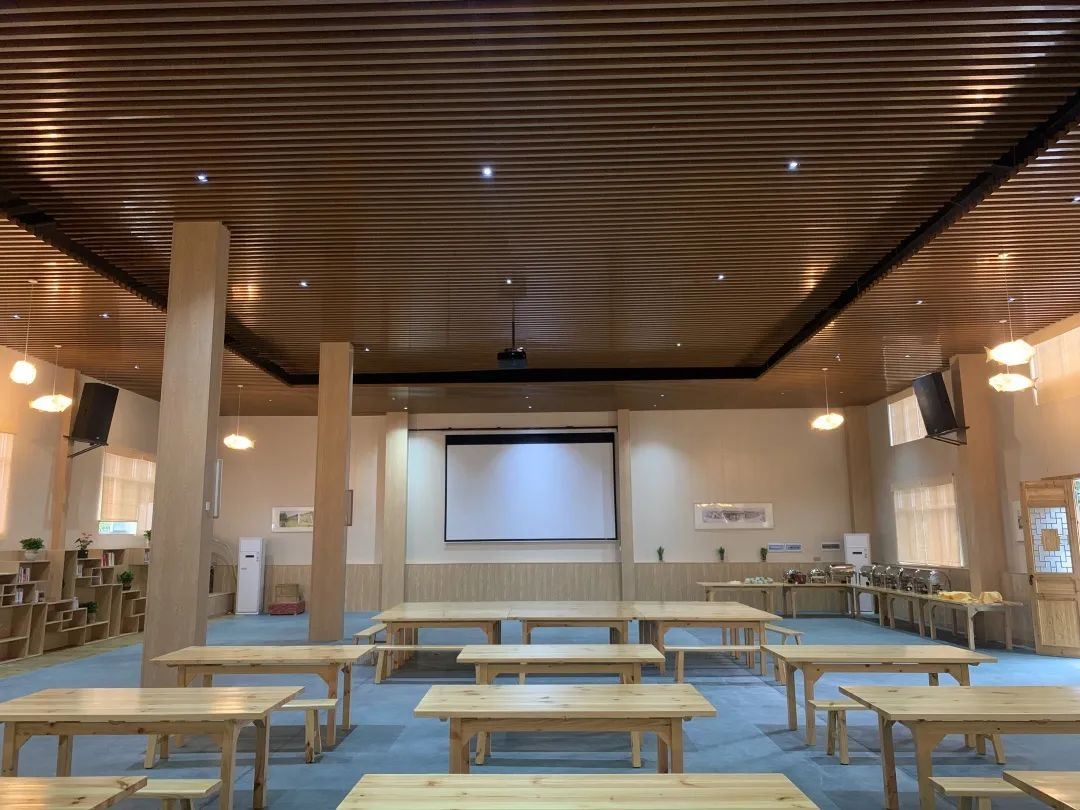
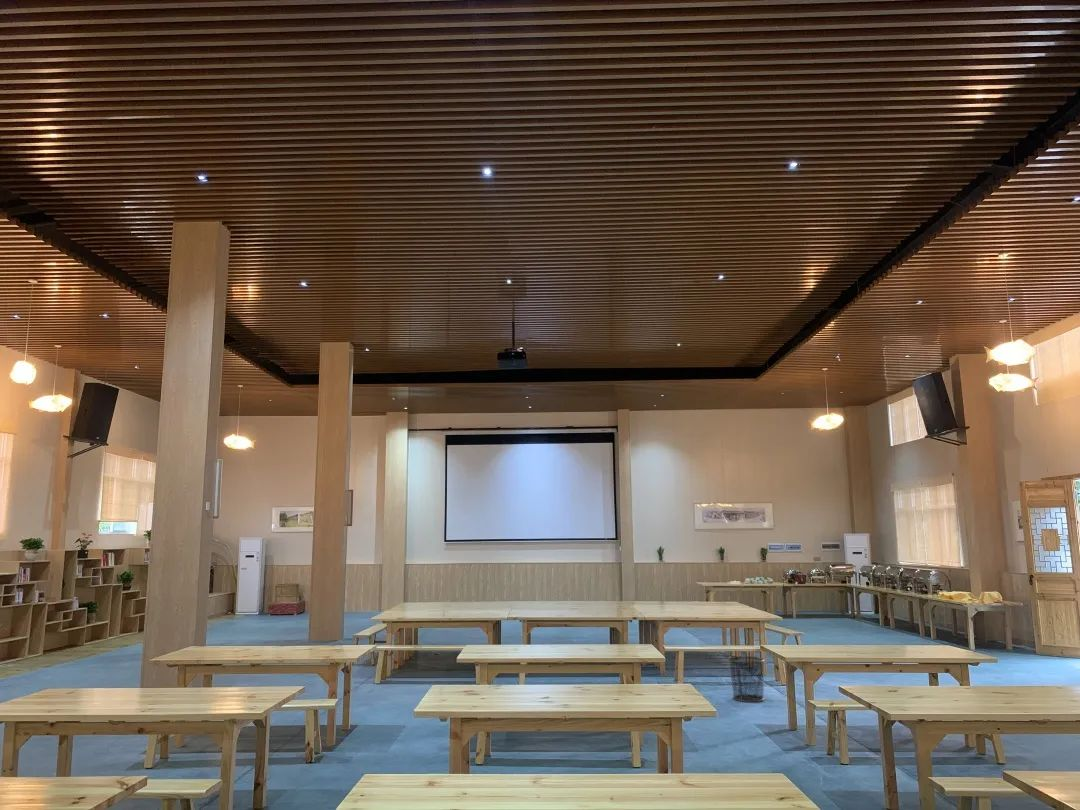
+ waste bin (747, 679)
